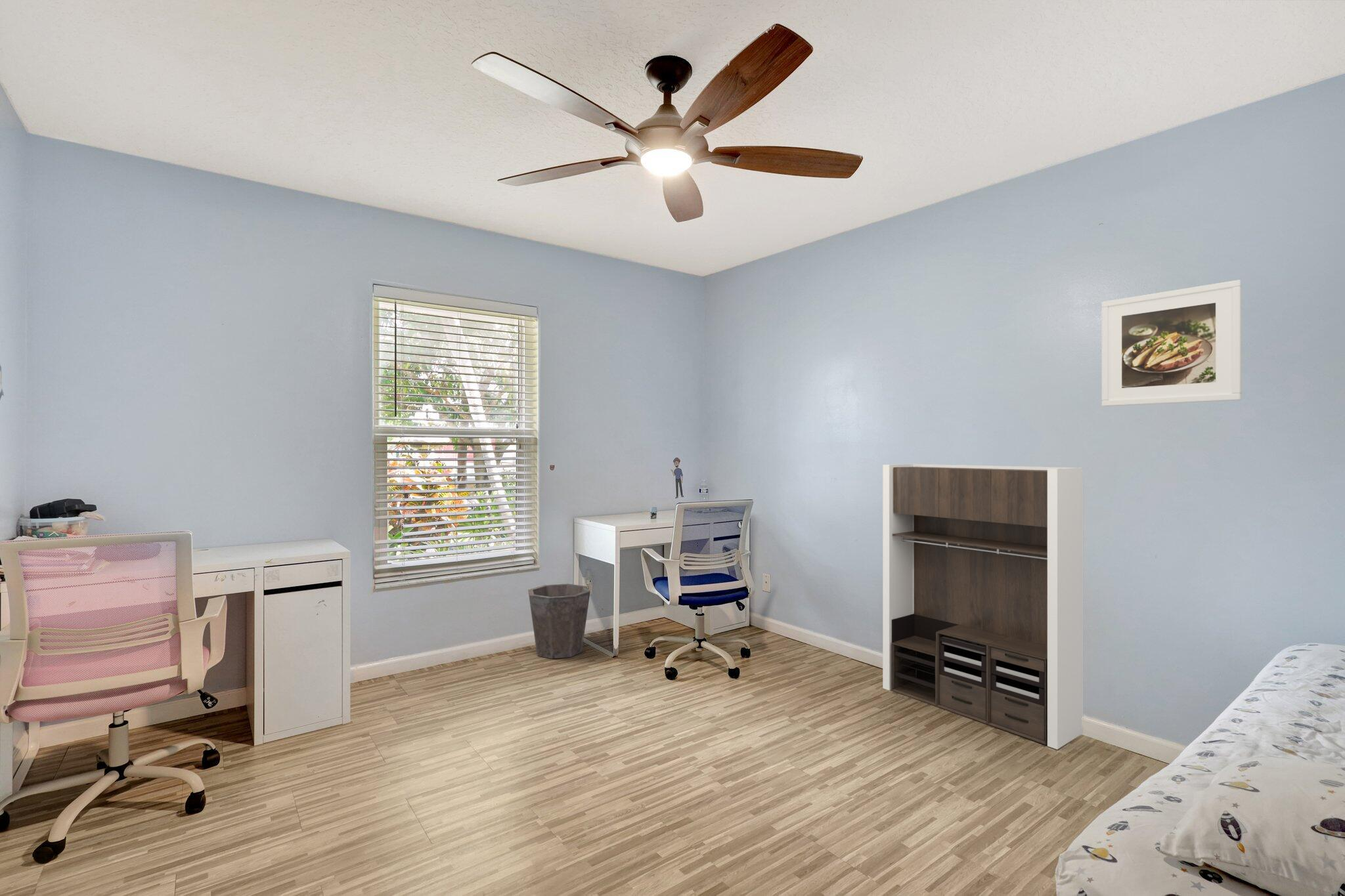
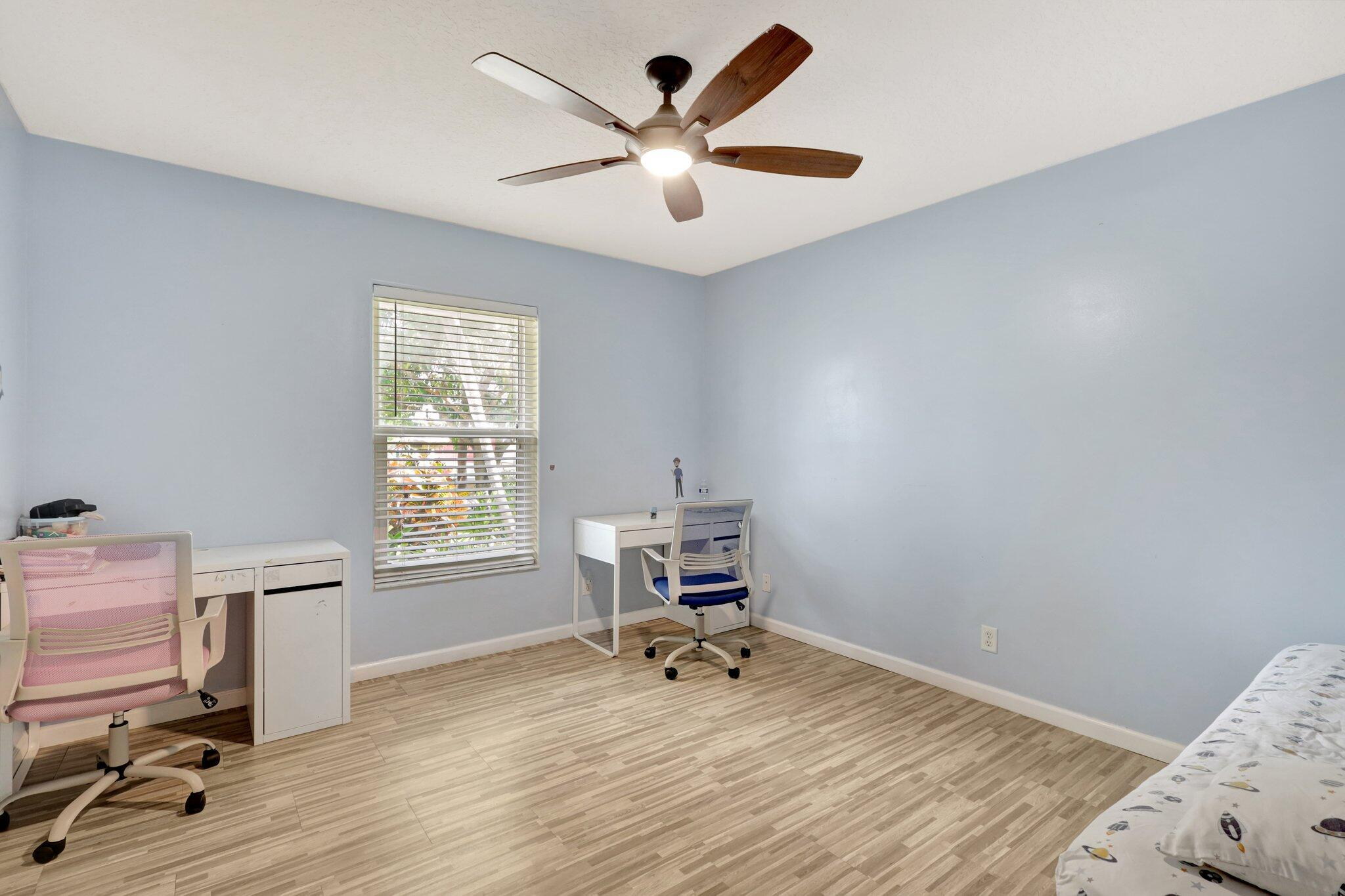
- bookshelf (974, 587)
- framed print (1166, 347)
- waste bin (559, 620)
